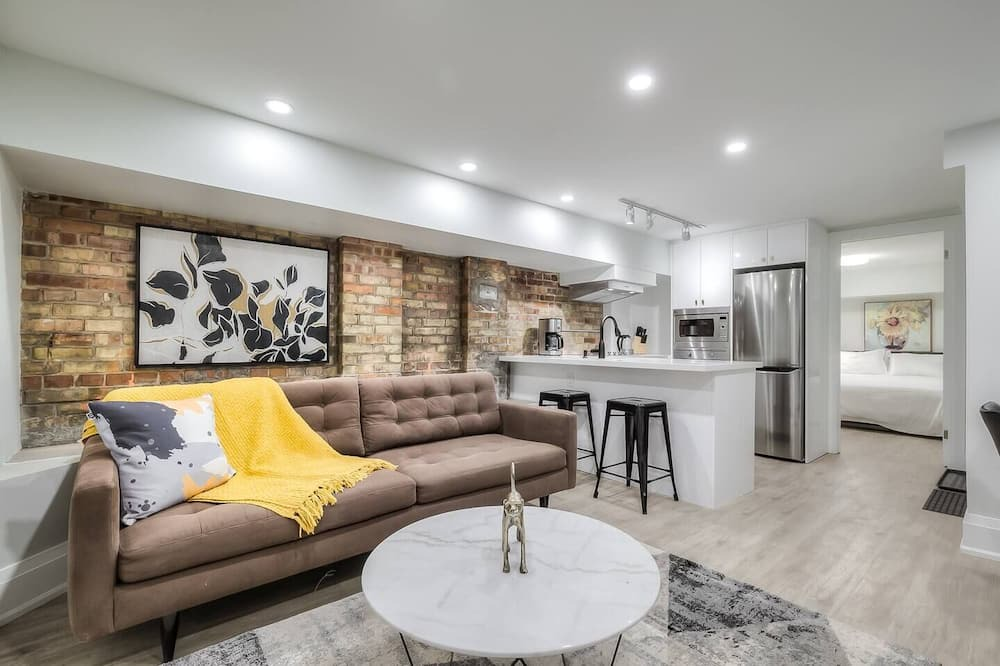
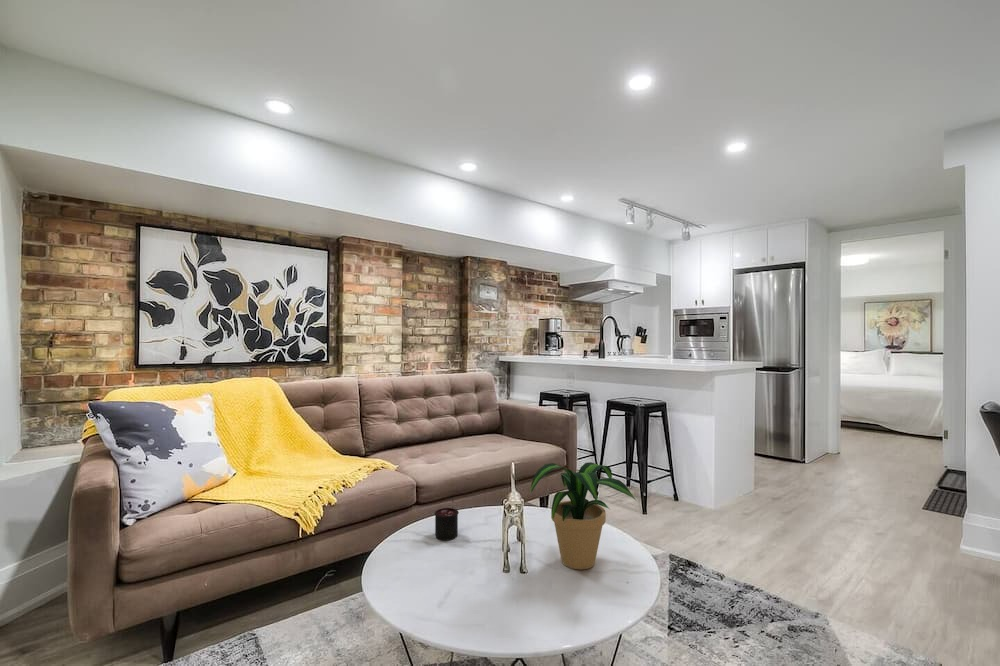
+ potted plant (577, 512)
+ candle (446, 518)
